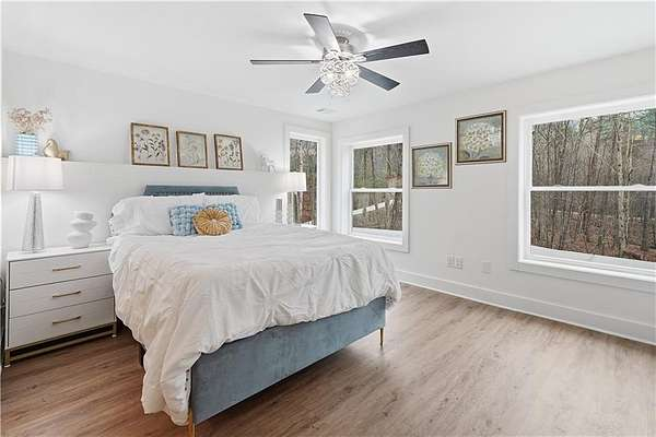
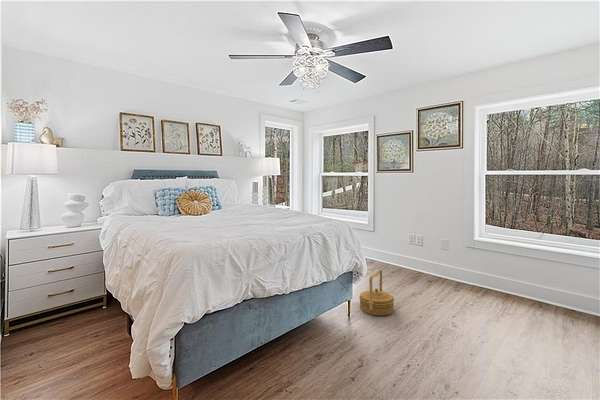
+ basket (376, 290)
